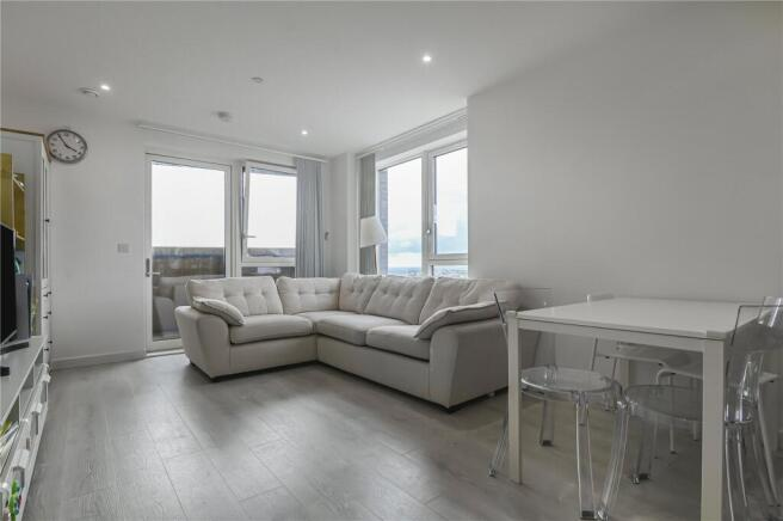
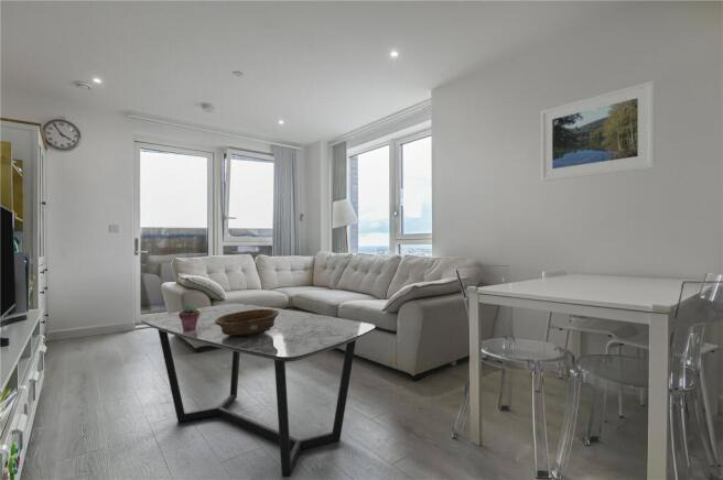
+ decorative bowl (247, 323)
+ coffee table (238, 370)
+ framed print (592, 135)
+ potted succulent (190, 316)
